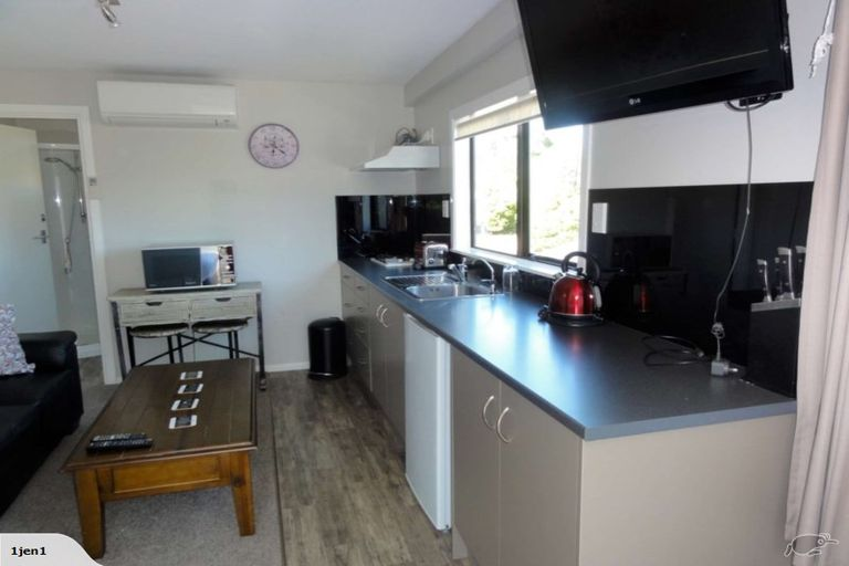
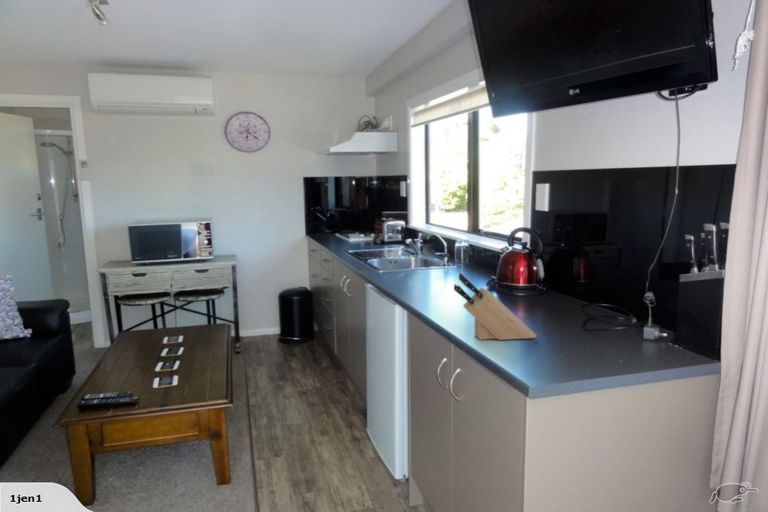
+ knife block (493, 305)
